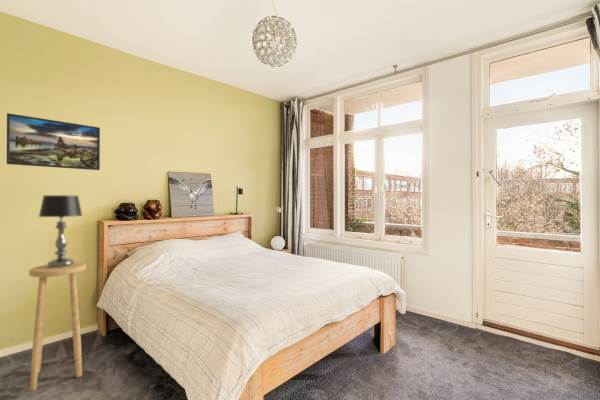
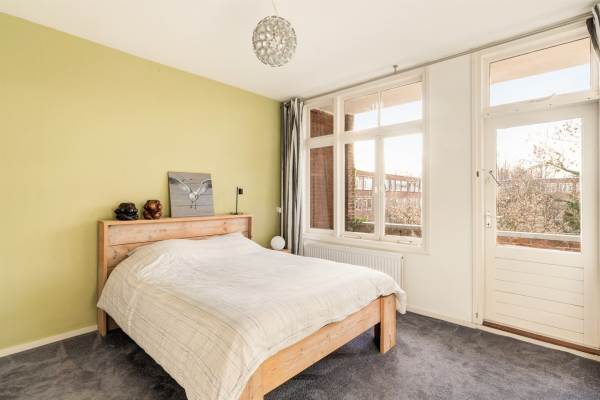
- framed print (57, 144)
- stool (72, 320)
- table lamp (61, 230)
